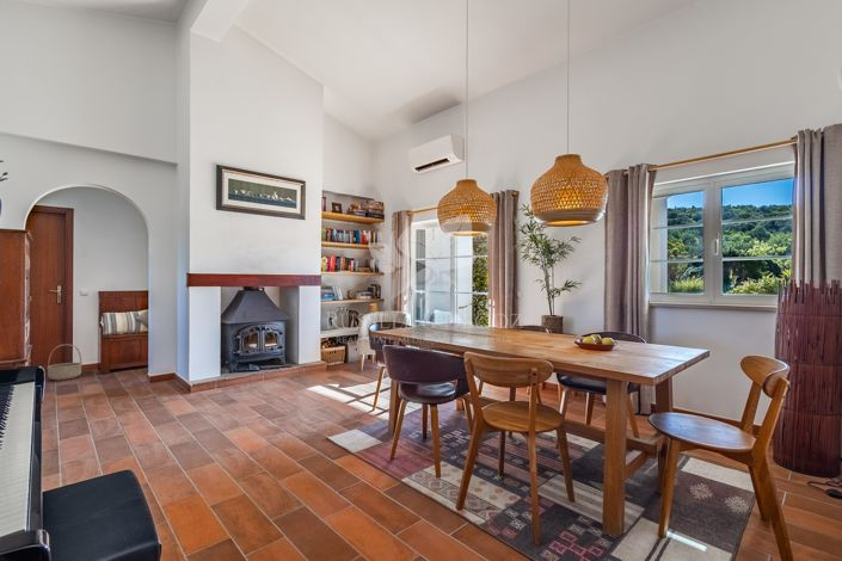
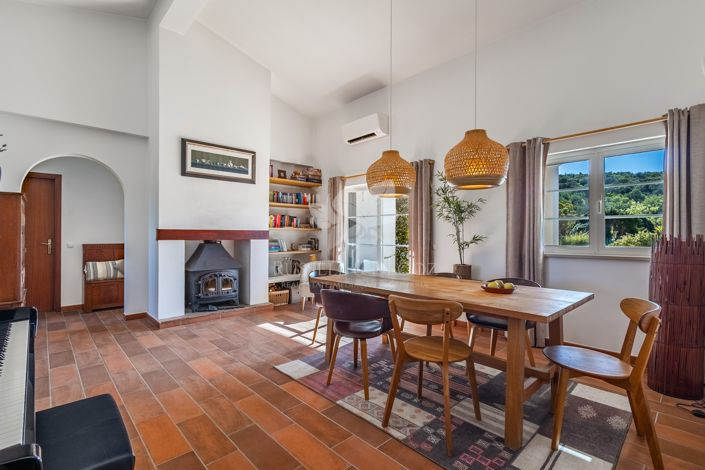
- basket (64, 363)
